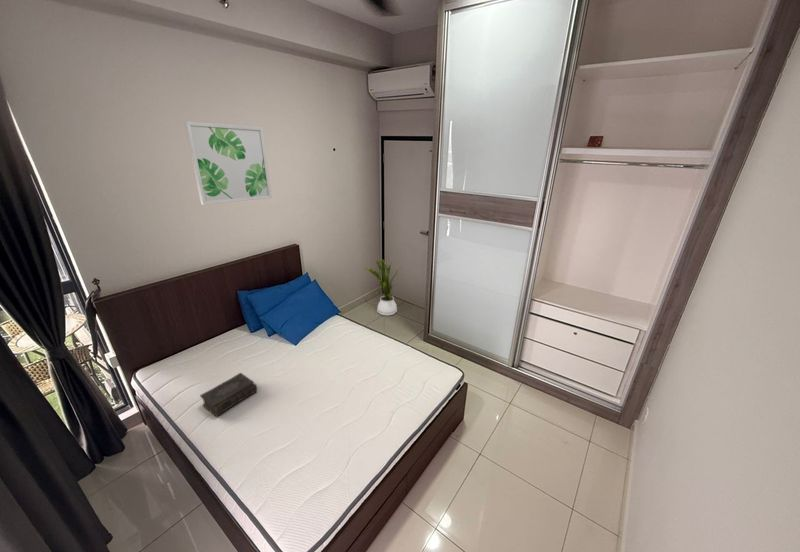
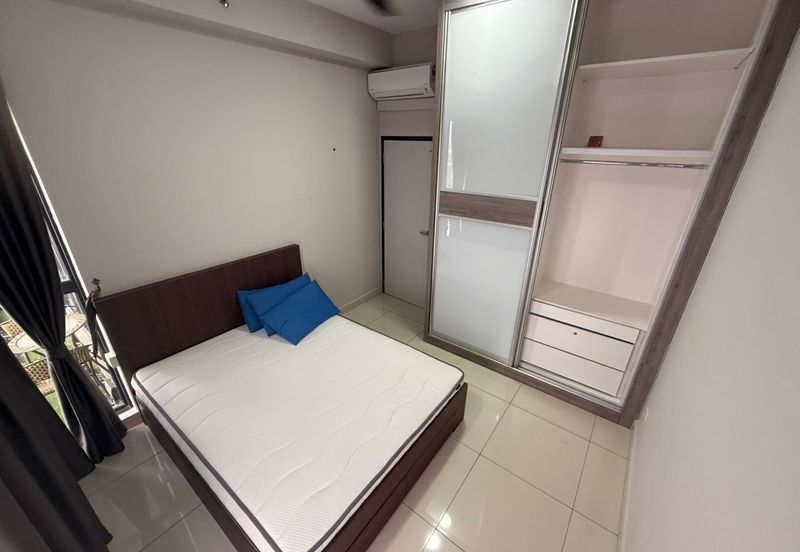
- book (229, 393)
- house plant (385, 284)
- wall art (233, 164)
